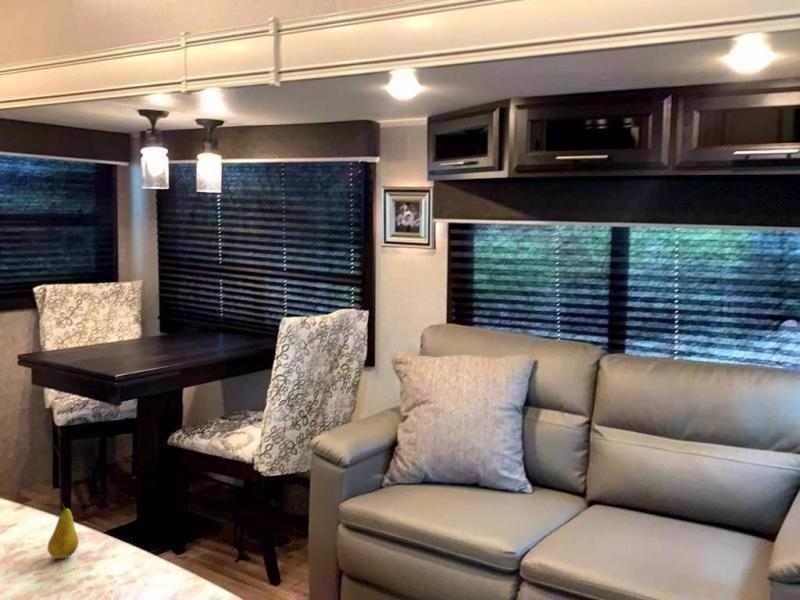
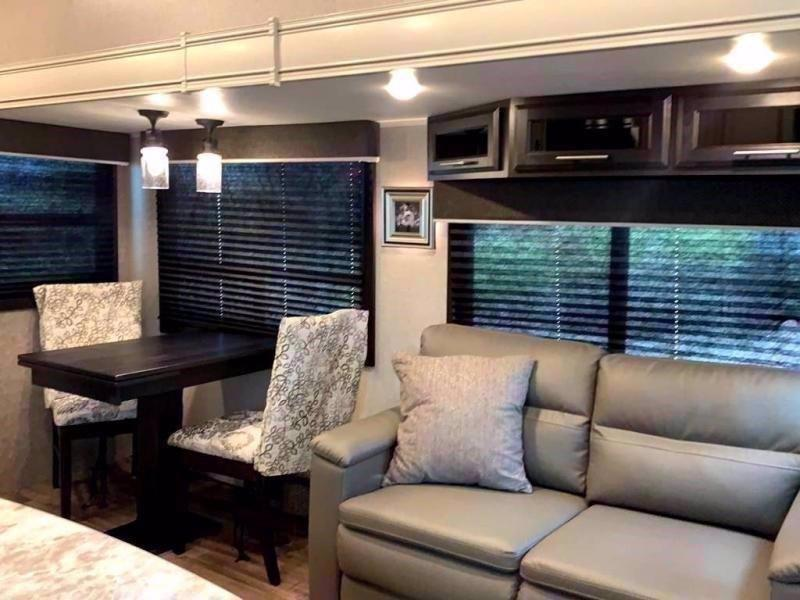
- fruit (62, 528)
